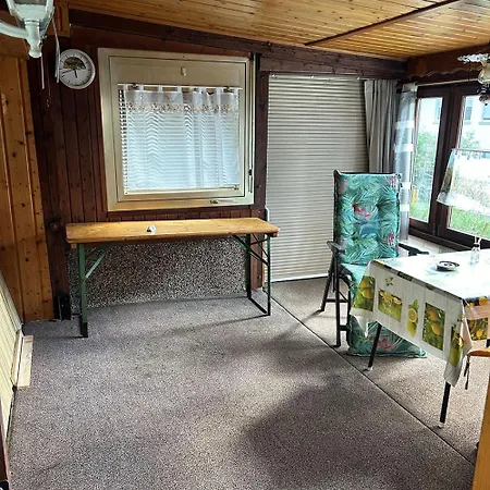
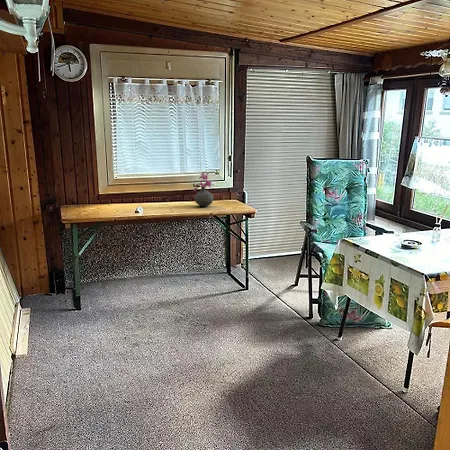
+ vase (203, 189)
